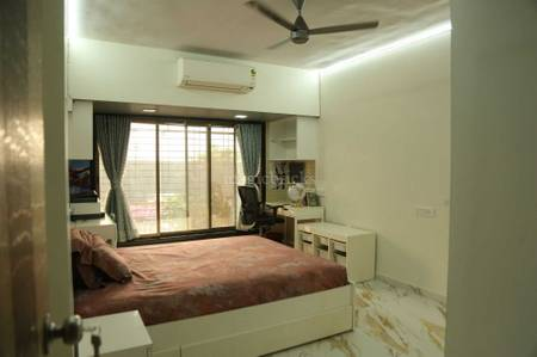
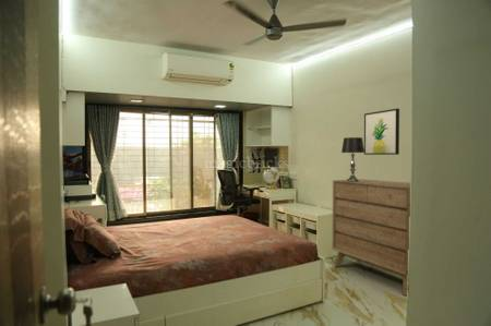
+ dresser (380, 229)
+ table lamp (352, 159)
+ wall art (380, 132)
